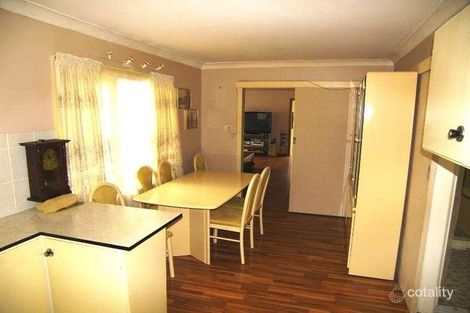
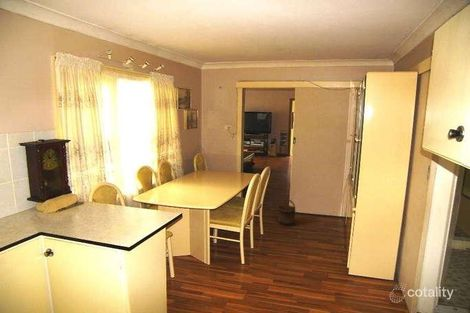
+ bucket (286, 211)
